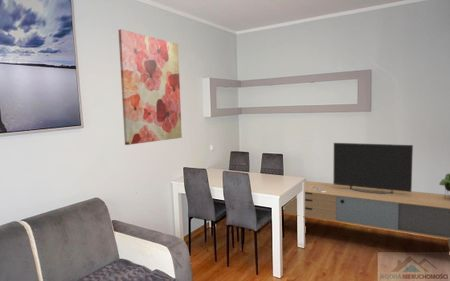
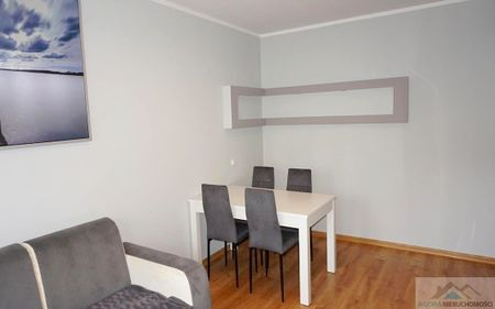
- media console (369, 191)
- wall art (153, 90)
